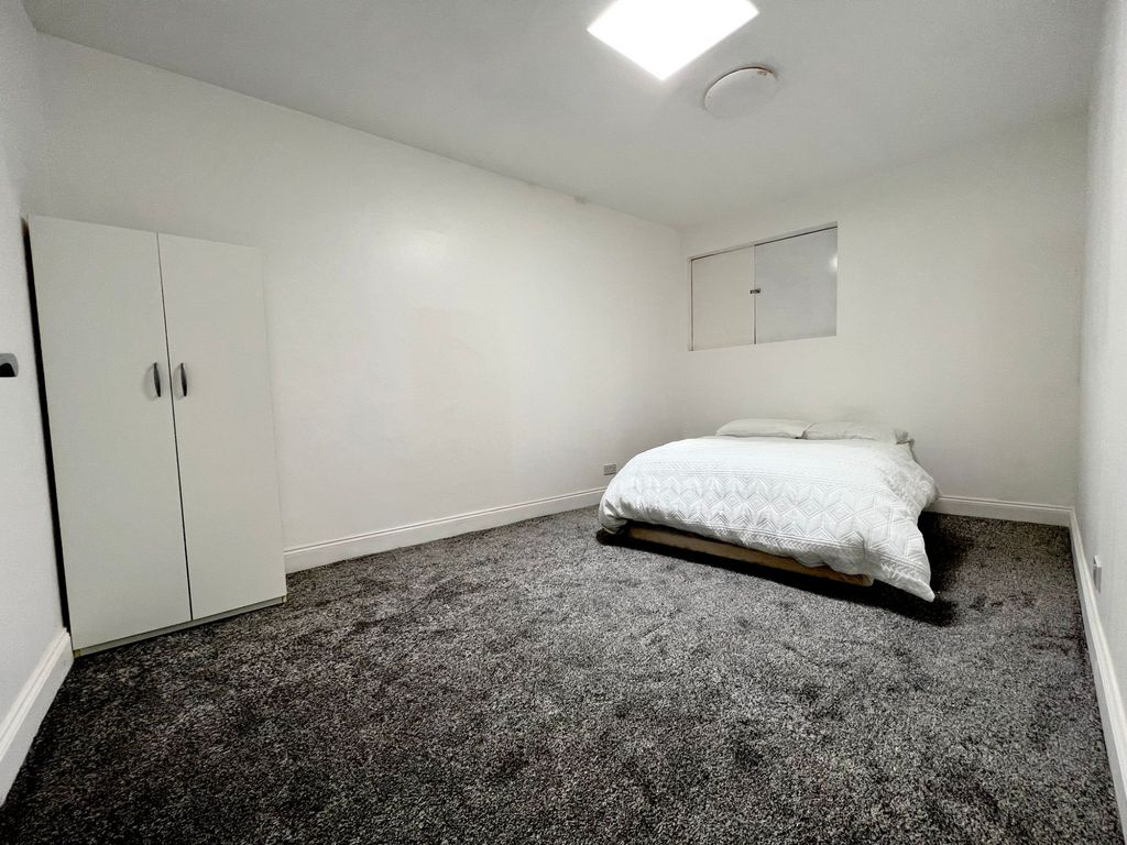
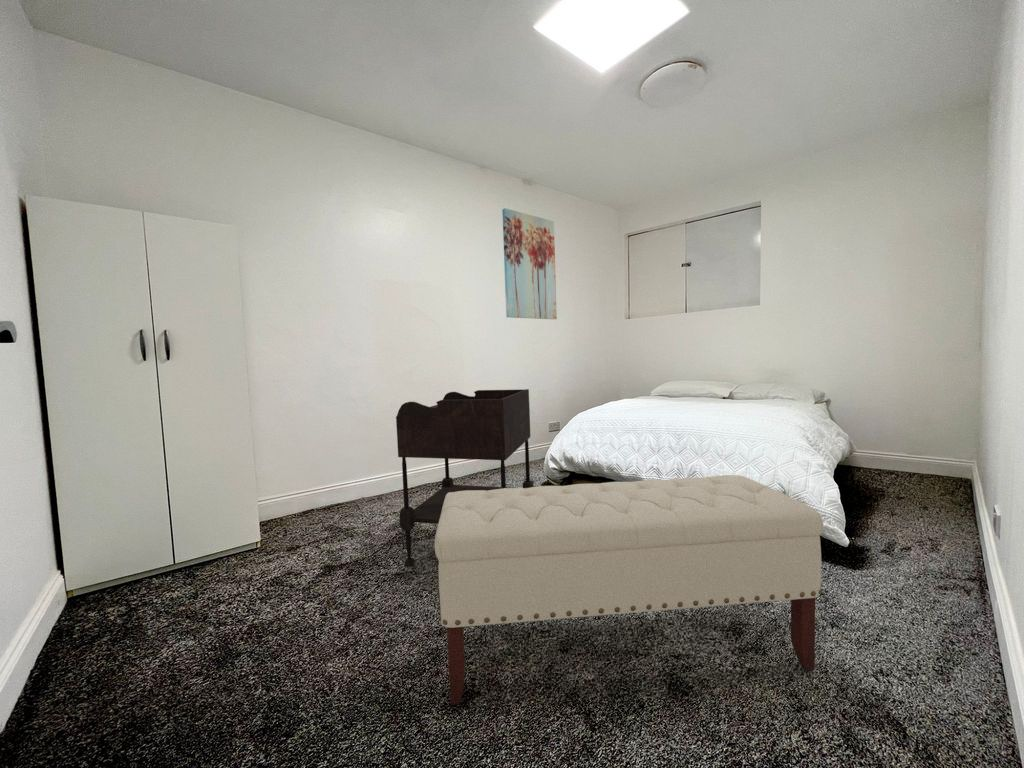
+ side table (467, 458)
+ wall art (531, 267)
+ bench (614, 570)
